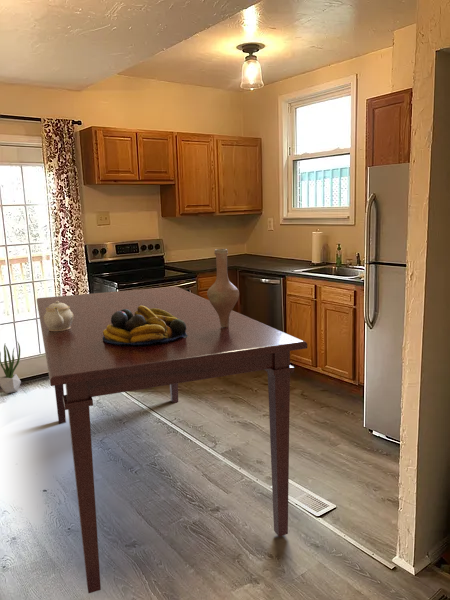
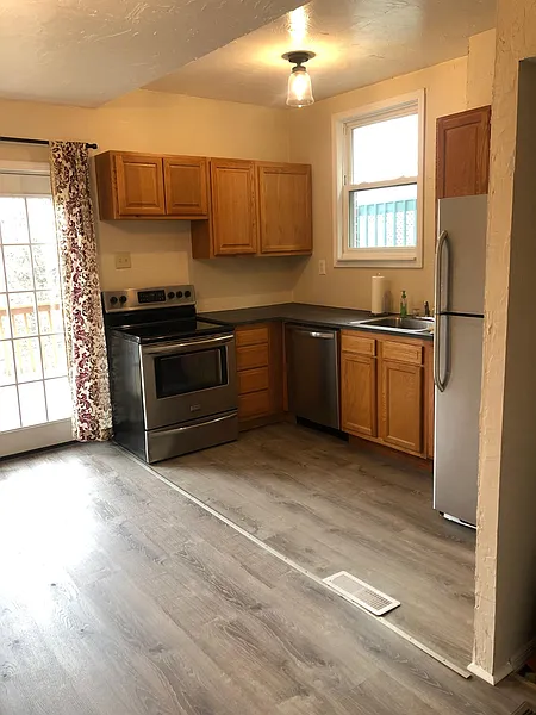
- dining table (142, 388)
- potted plant (10, 367)
- fruit bowl (144, 321)
- teapot (58, 314)
- vase (222, 288)
